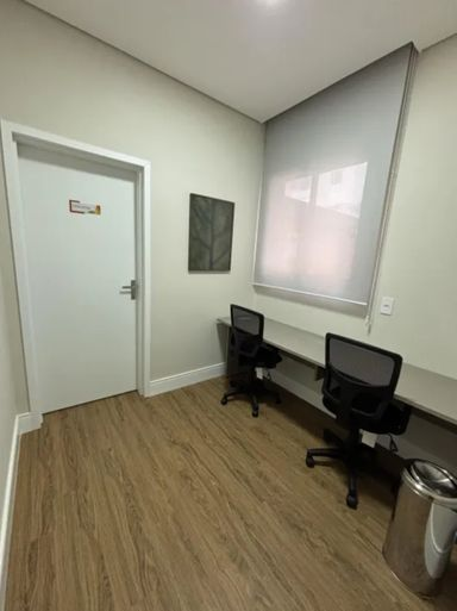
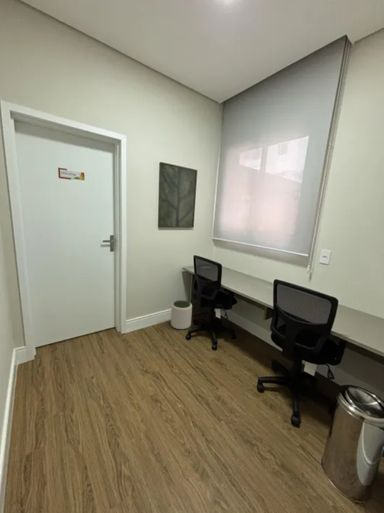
+ plant pot (181, 314)
